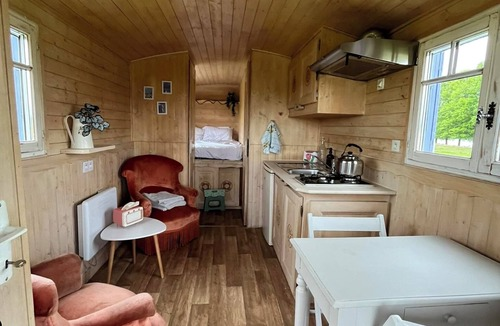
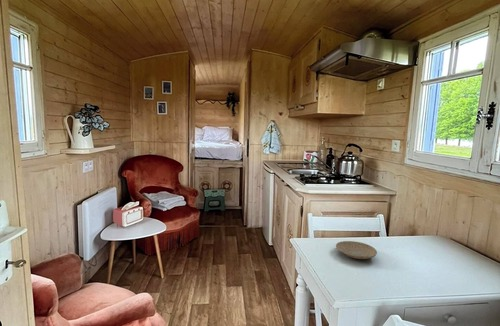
+ plate (355, 251)
